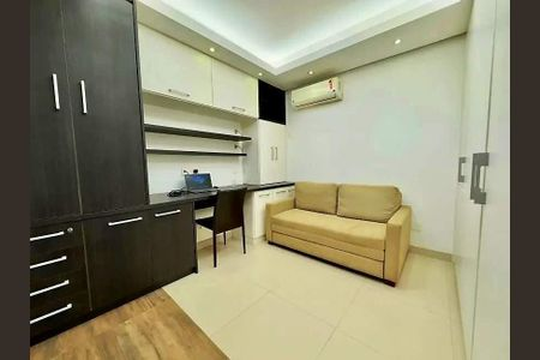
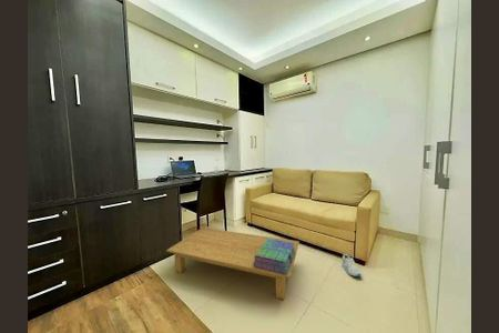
+ sneaker (350, 264)
+ stack of books (275, 253)
+ coffee table (235, 256)
